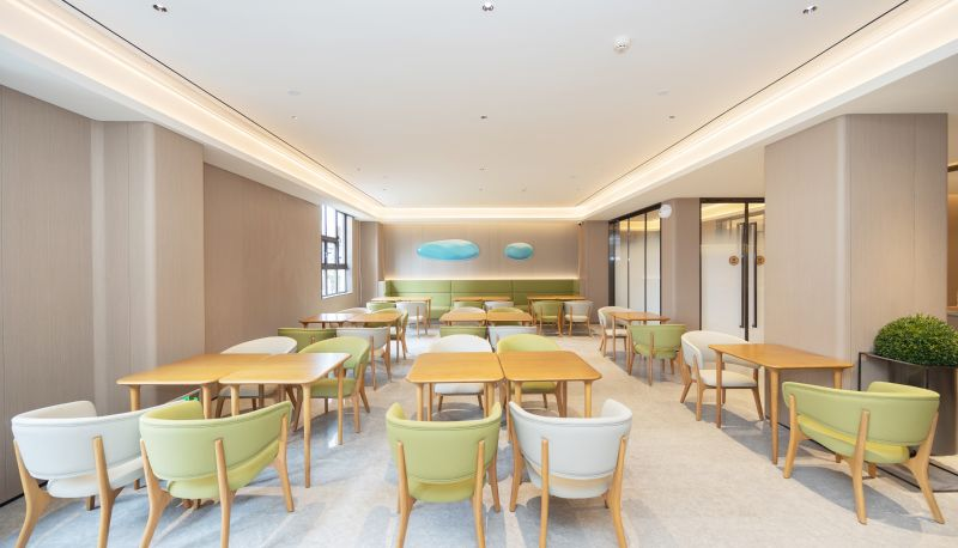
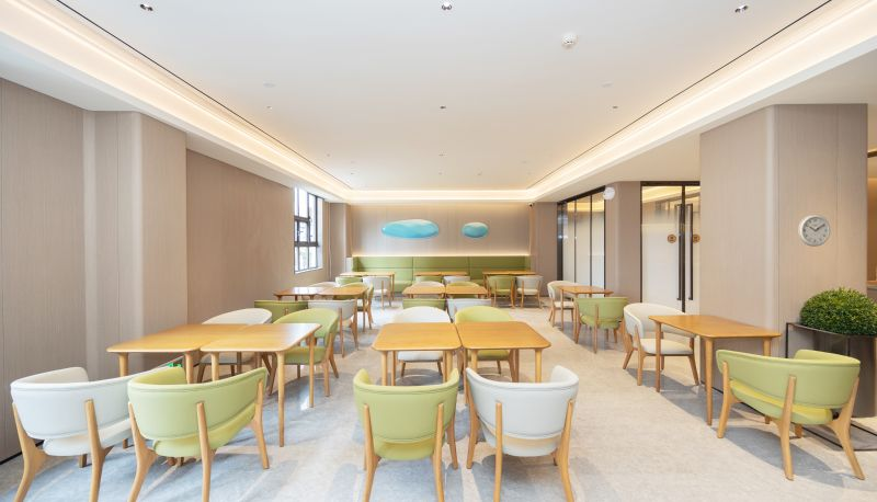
+ wall clock (815, 230)
